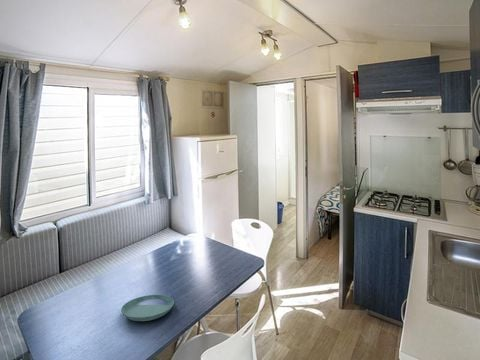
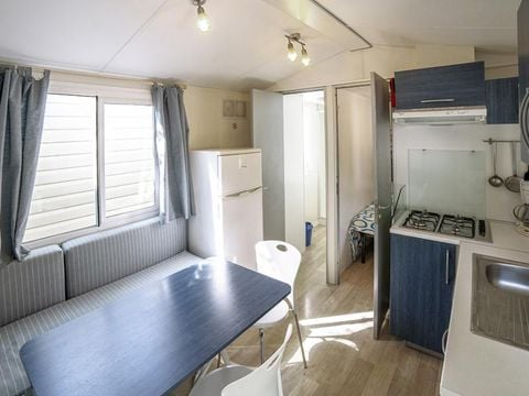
- saucer (148, 308)
